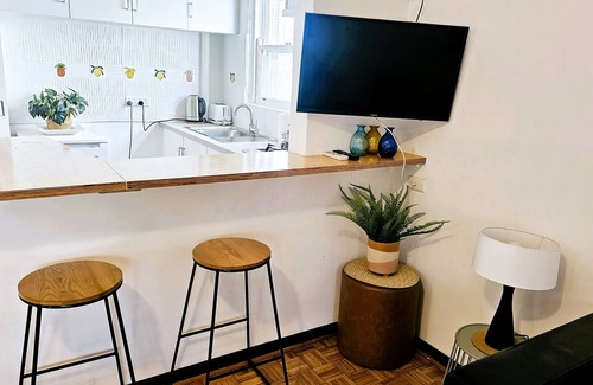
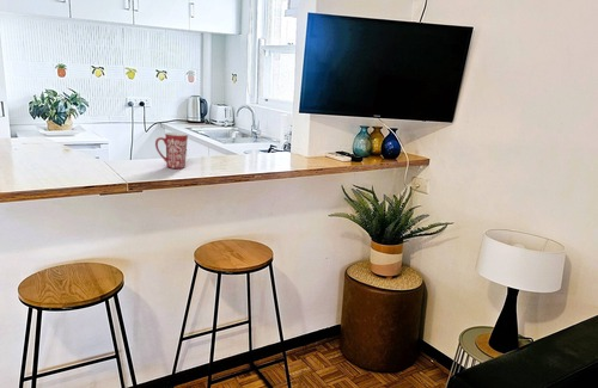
+ mug (171, 149)
